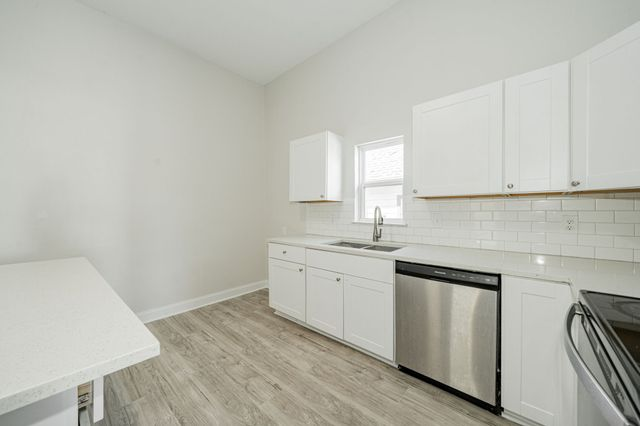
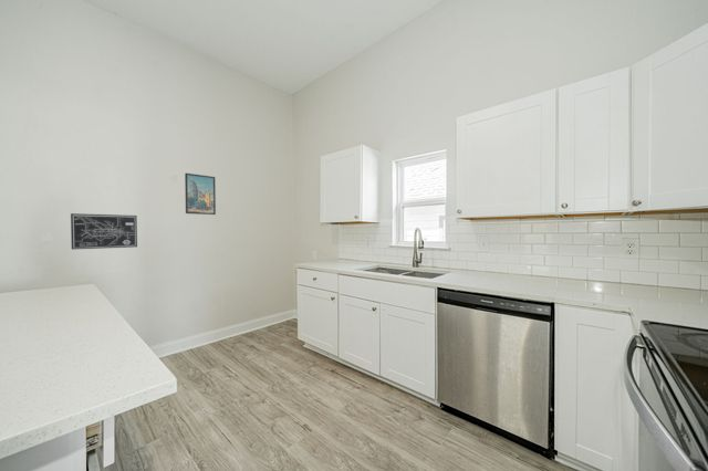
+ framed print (200, 195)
+ wall art (105, 231)
